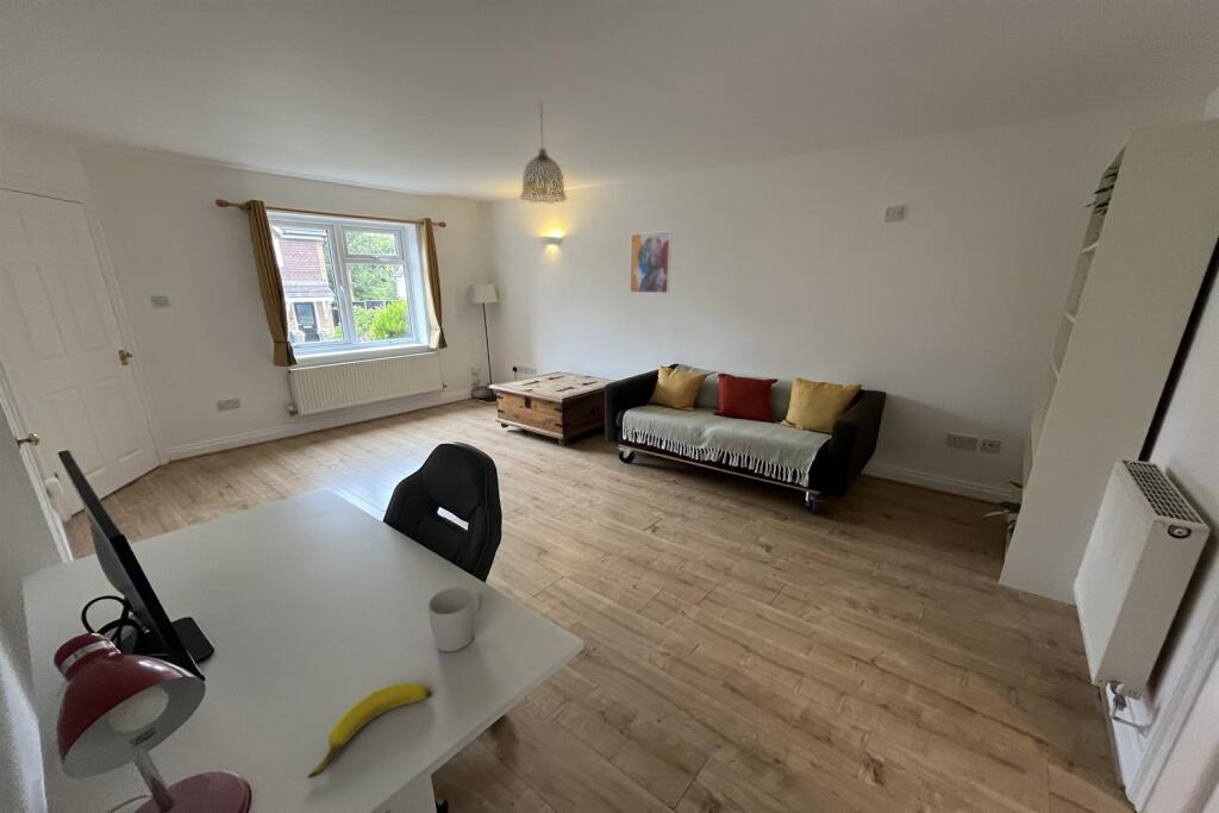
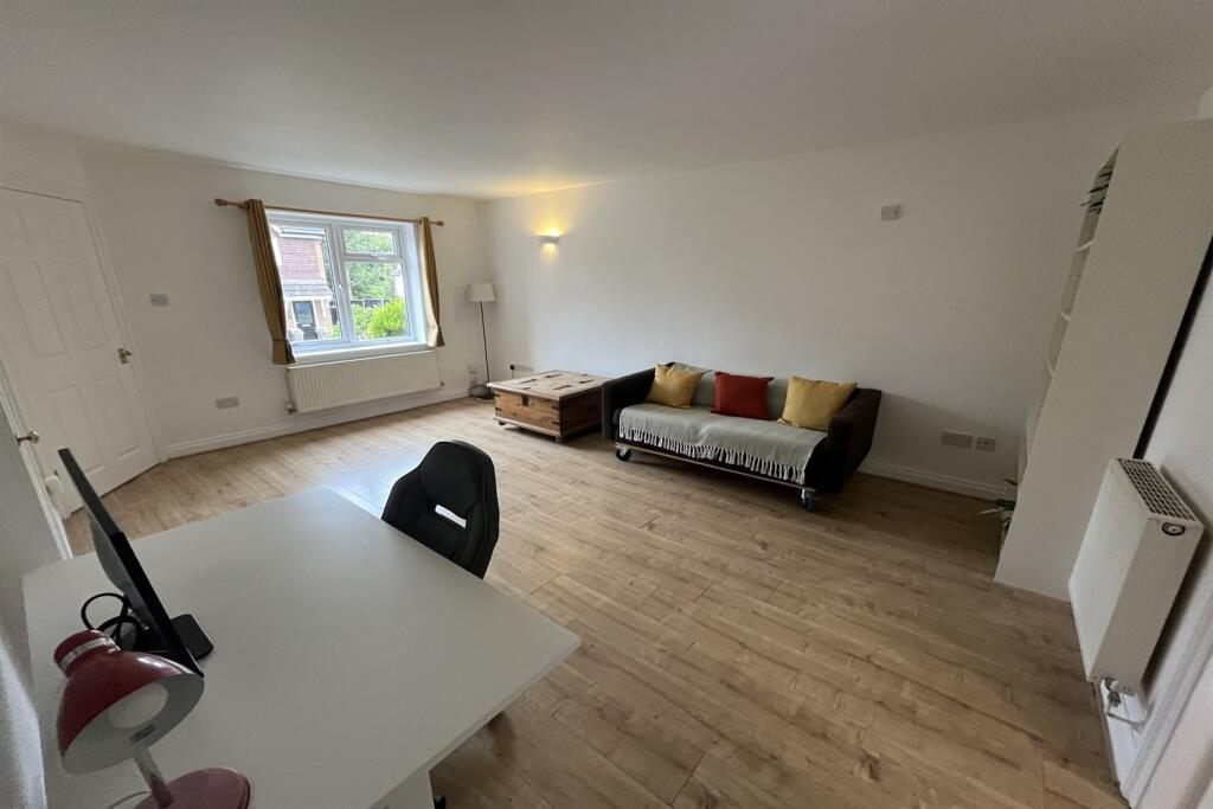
- wall art (649, 263)
- mug (460, 614)
- pendant lamp (542, 151)
- banana (370, 715)
